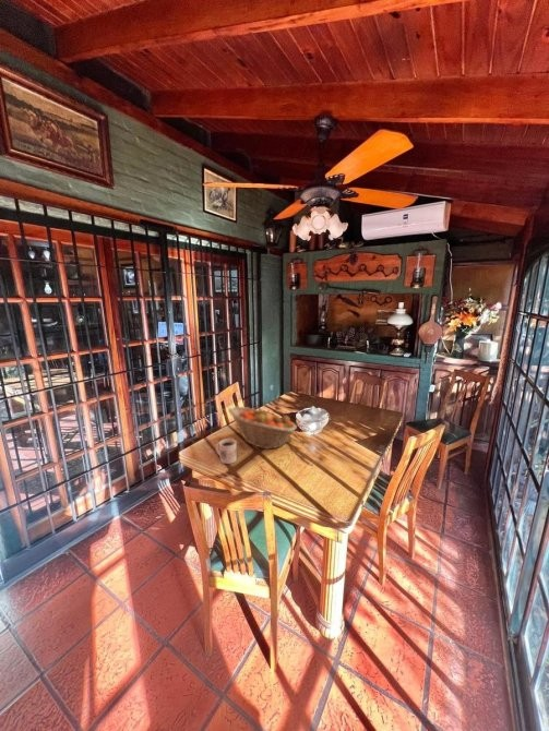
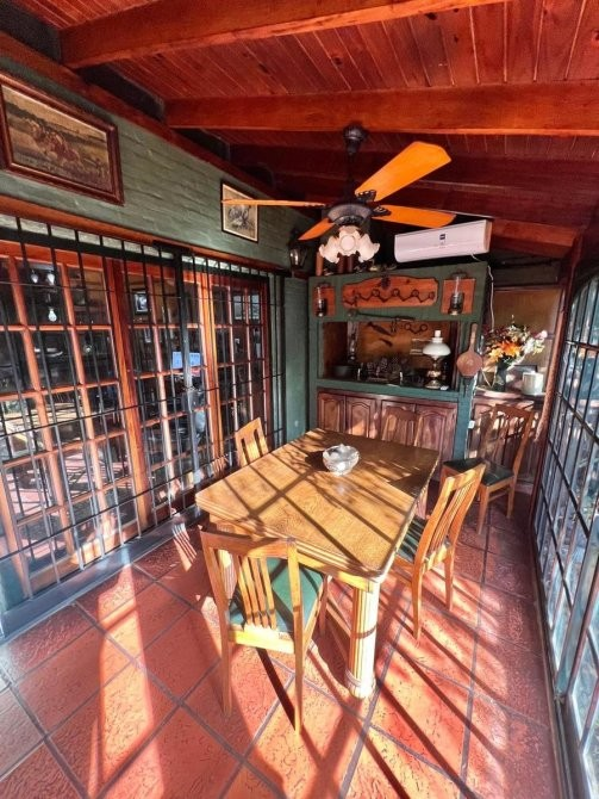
- mug (227, 450)
- fruit basket (262, 423)
